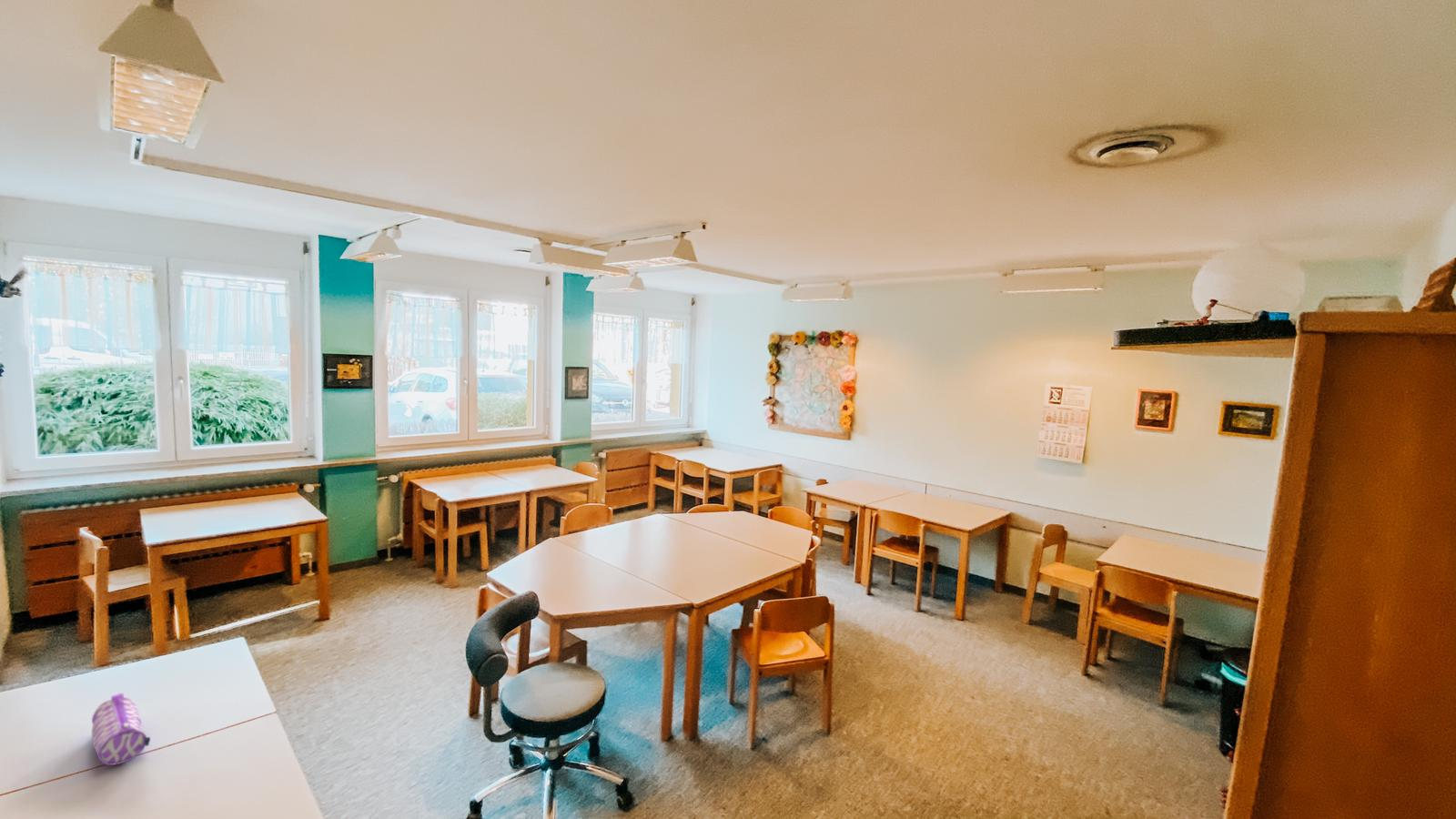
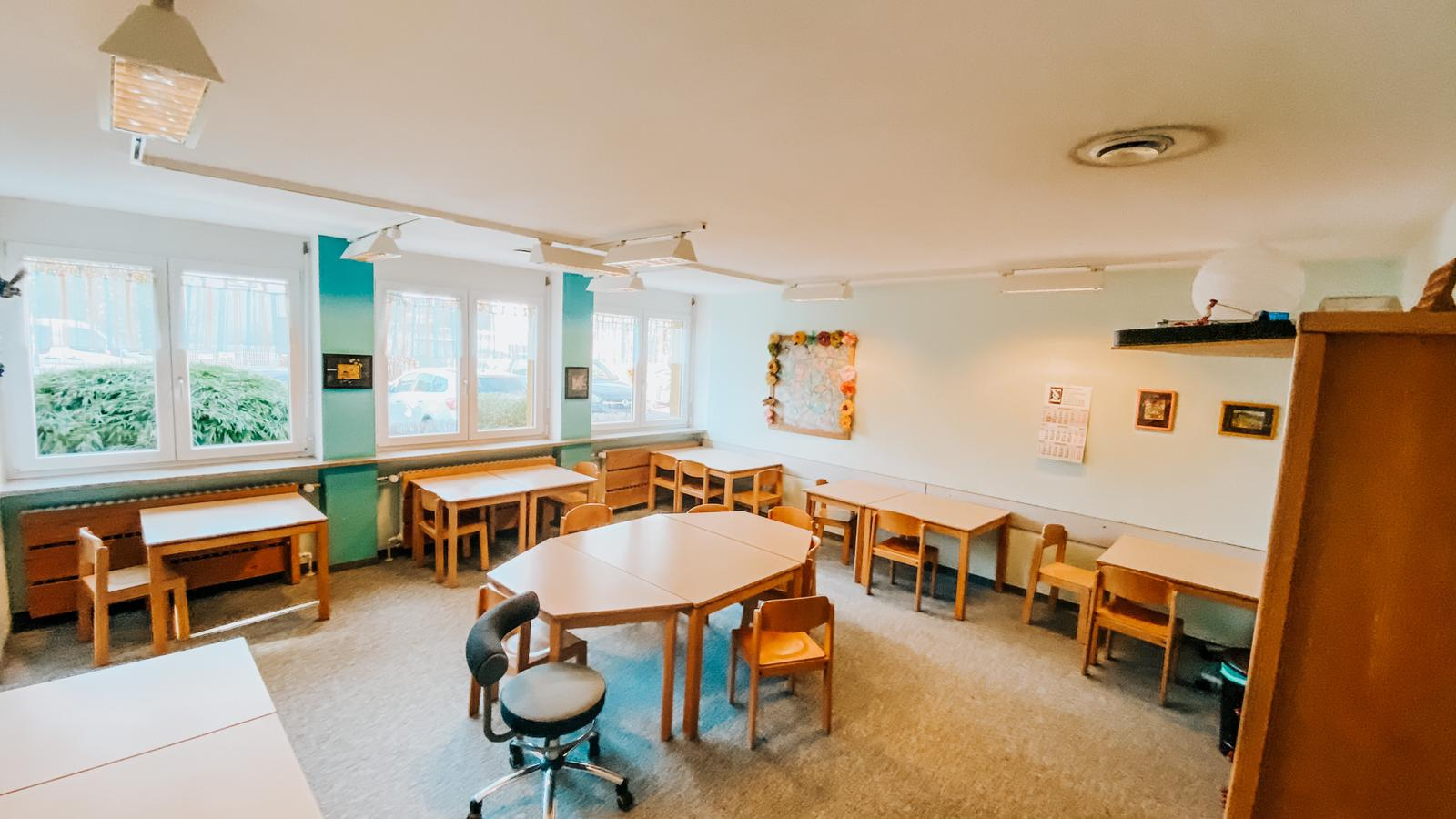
- pencil case (117, 729)
